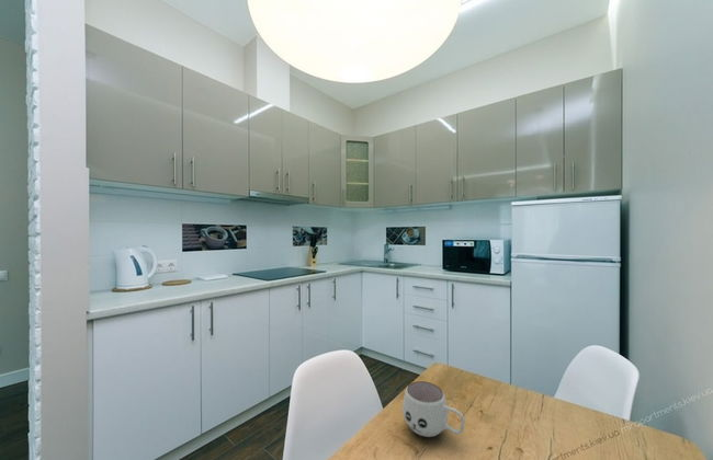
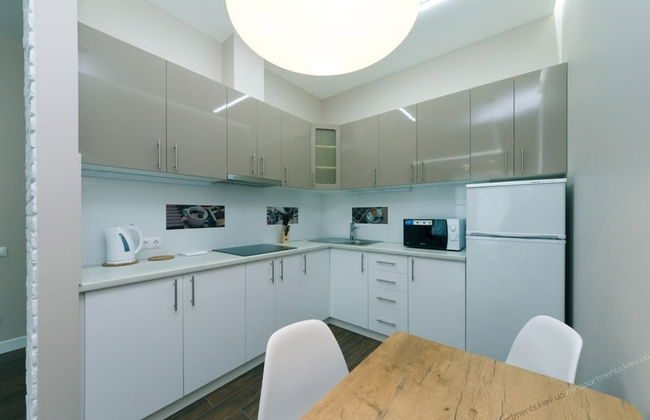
- mug (432, 413)
